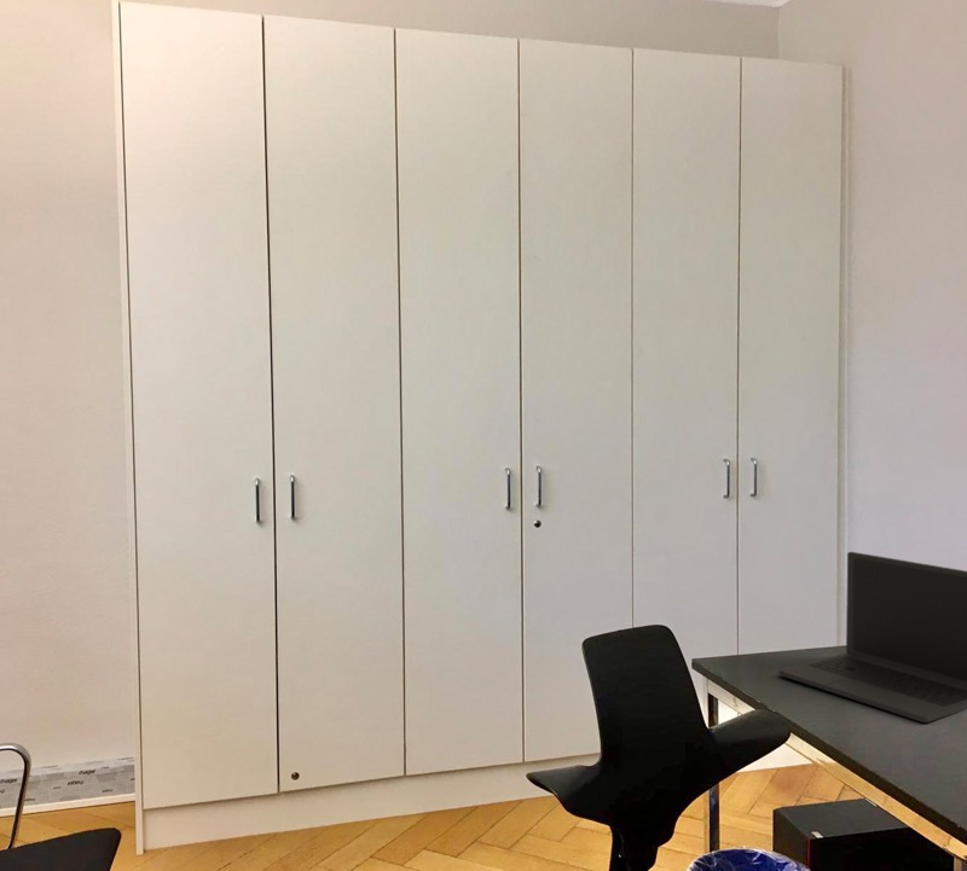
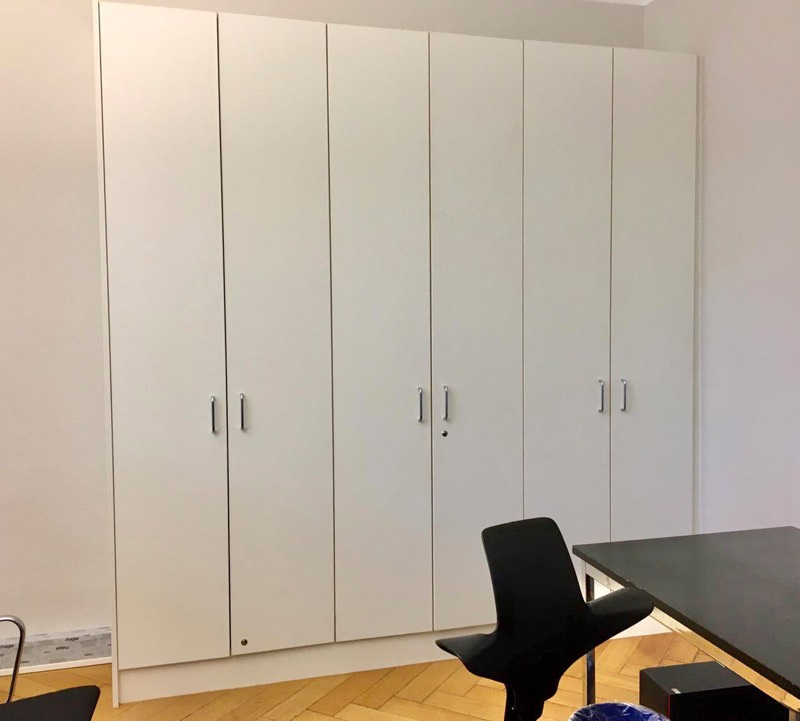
- laptop (882, 627)
